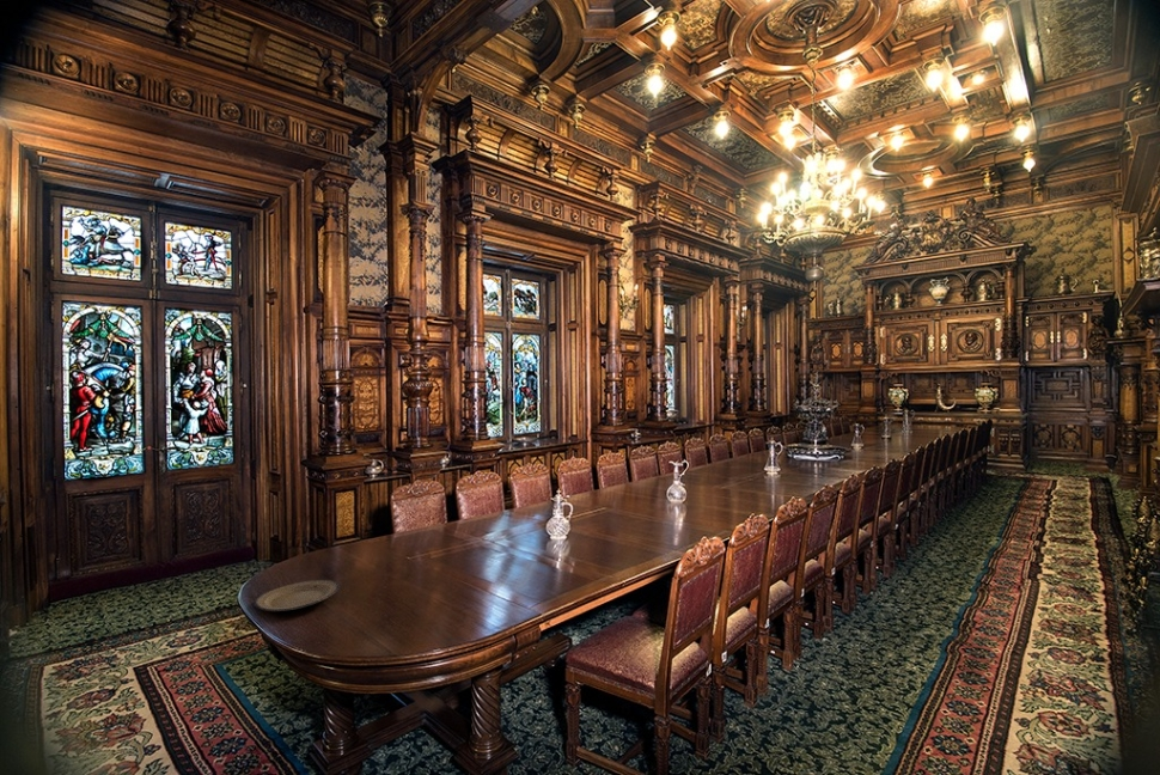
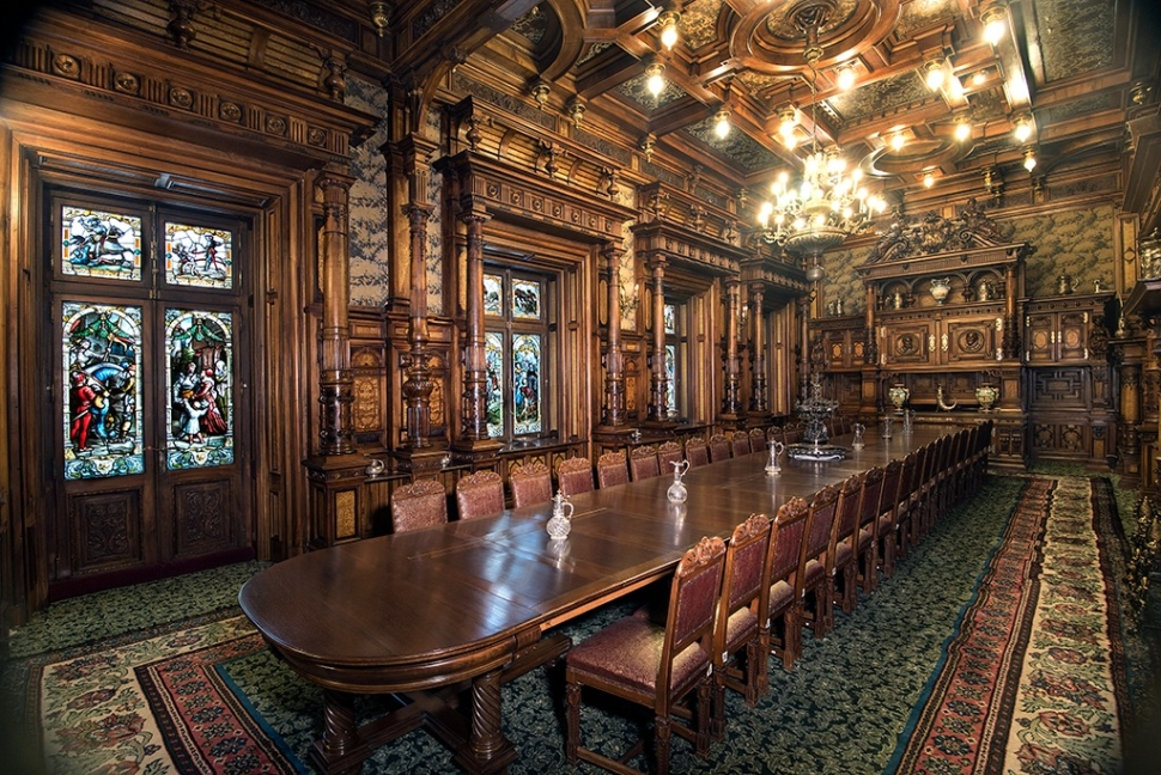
- plate (298, 596)
